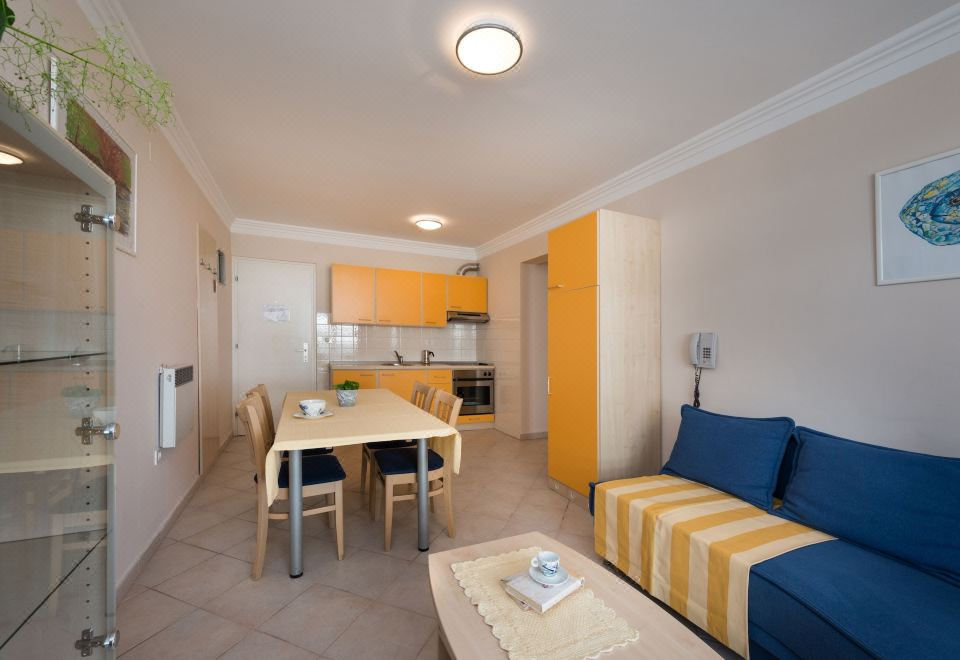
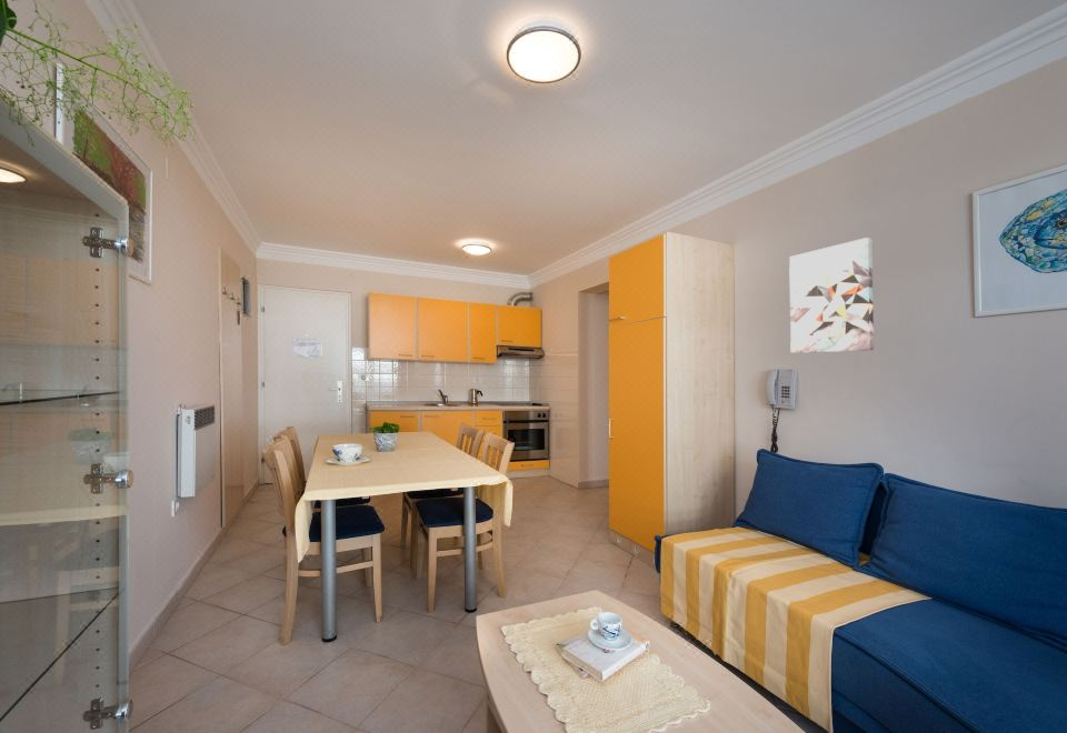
+ wall art (828, 300)
